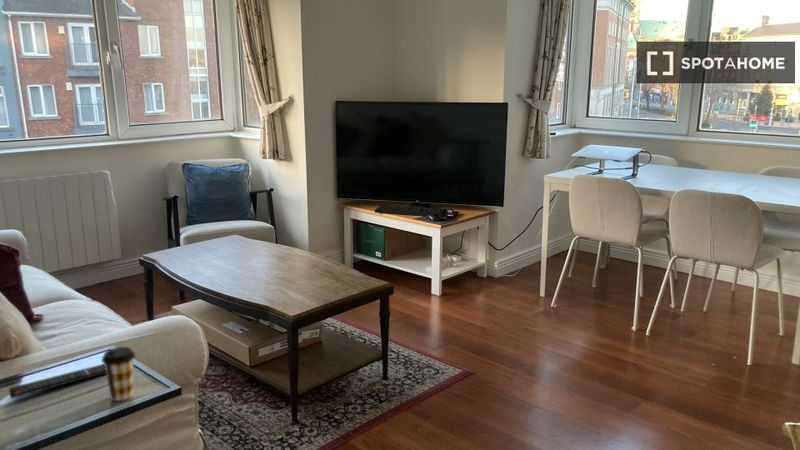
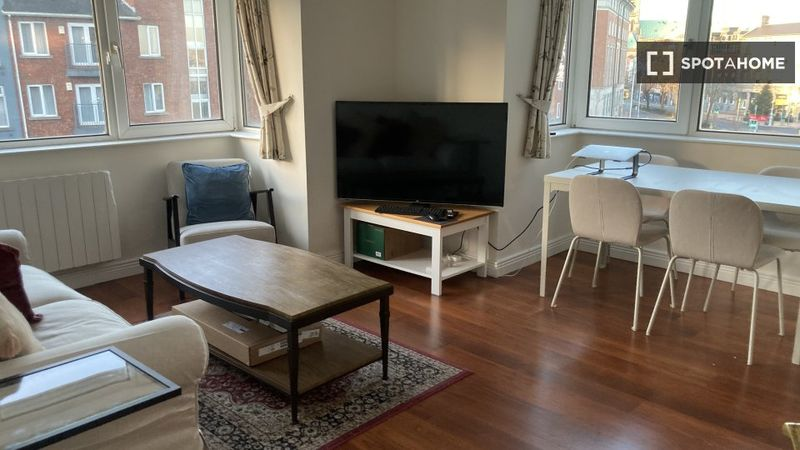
- coffee cup (120, 374)
- remote control (62, 380)
